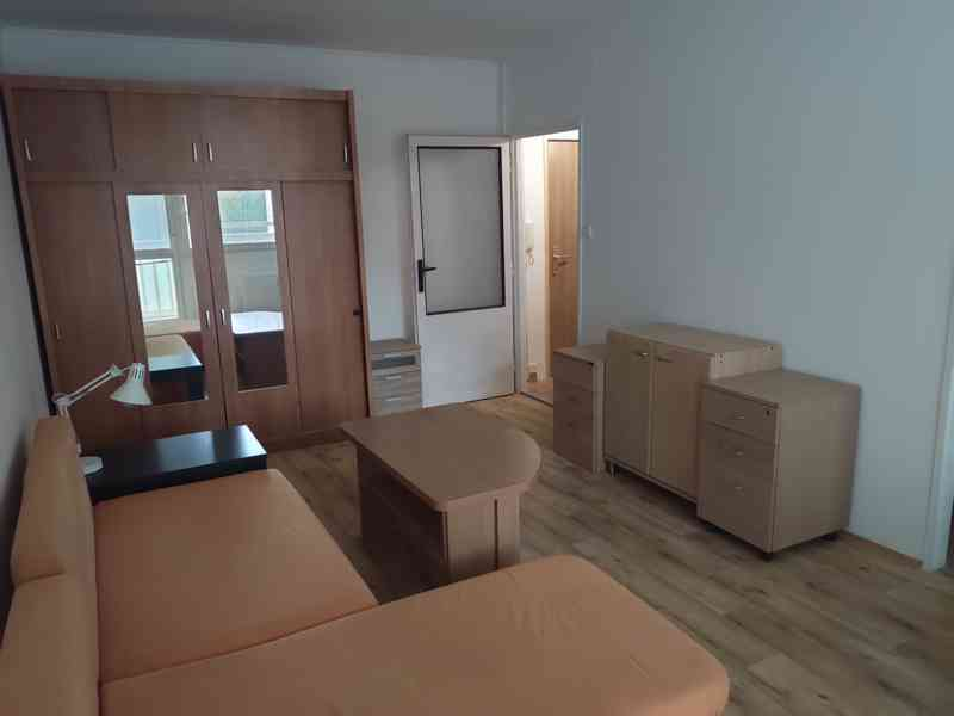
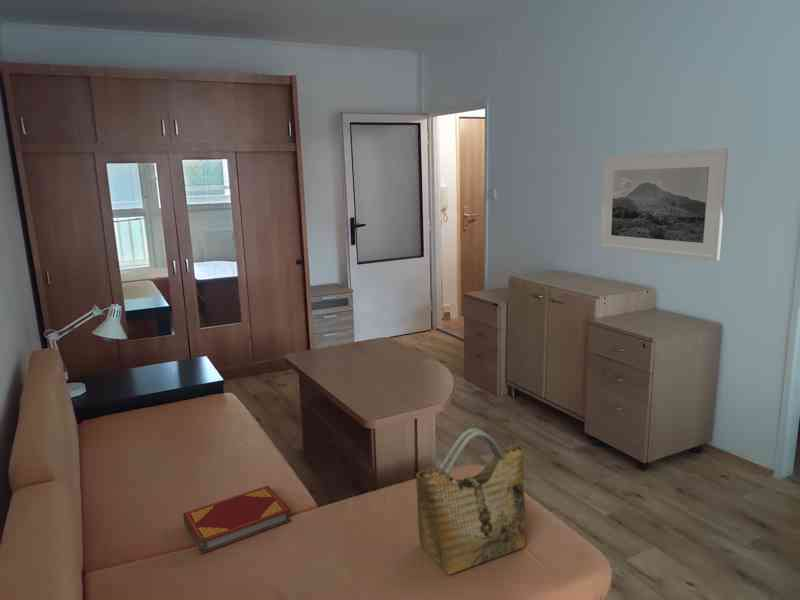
+ hardback book (237, 517)
+ grocery bag (471, 489)
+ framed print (656, 204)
